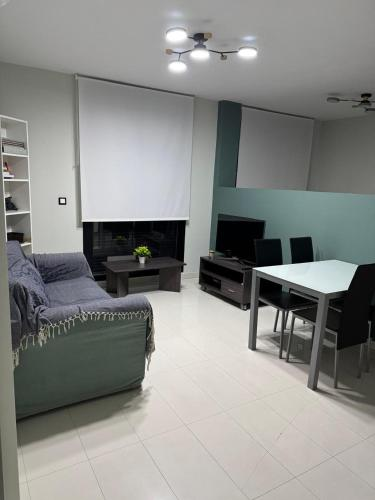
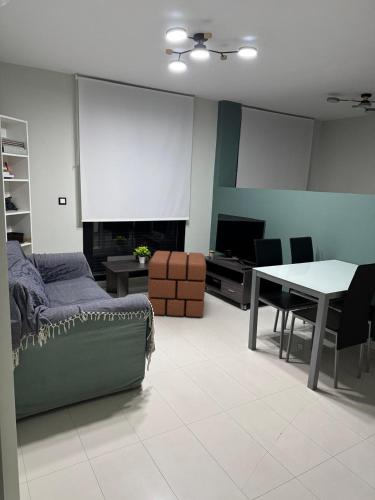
+ pouf (177, 282)
